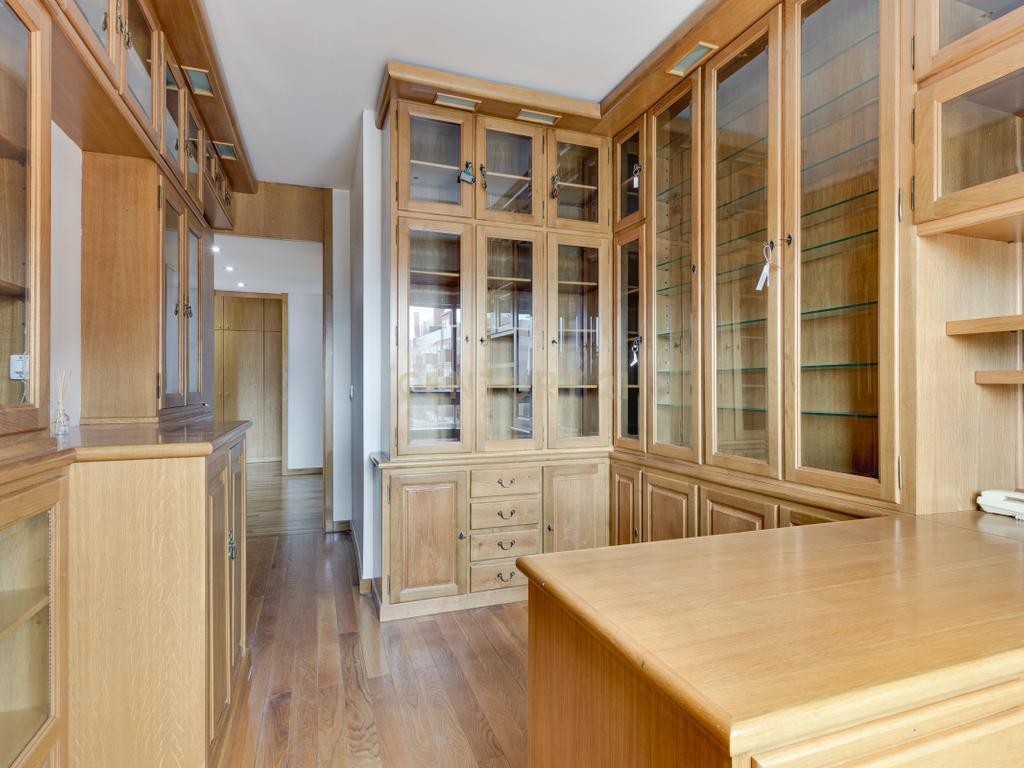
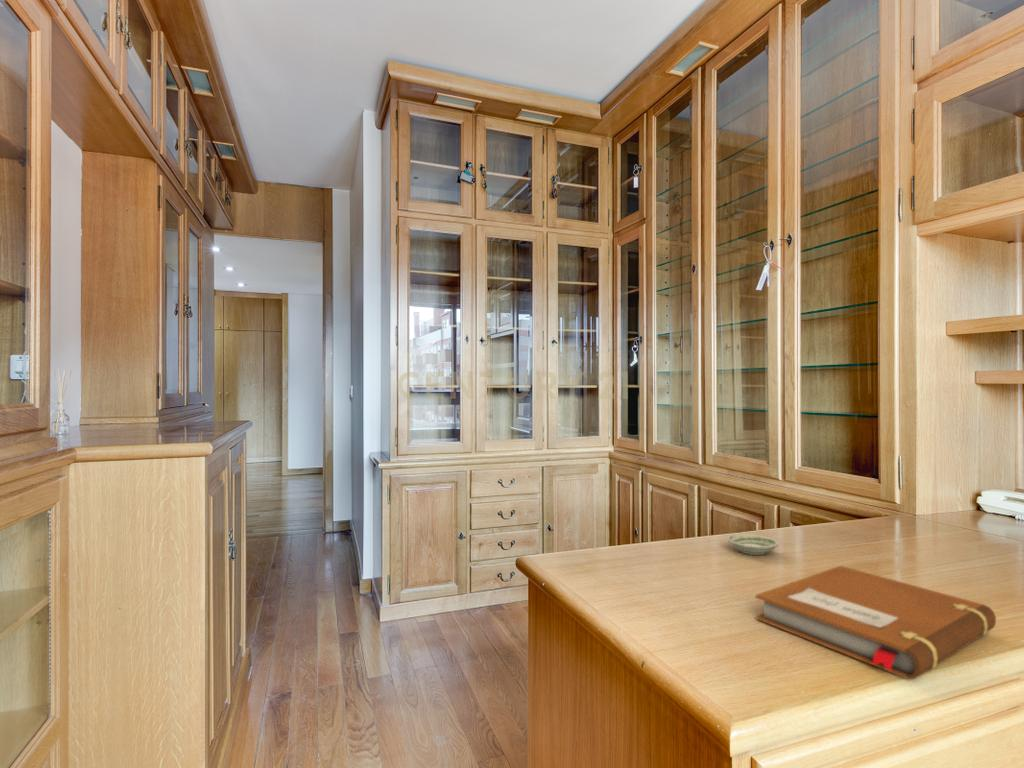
+ saucer (752, 545)
+ notebook (870, 614)
